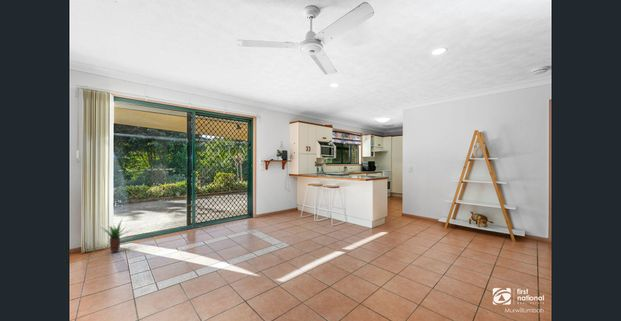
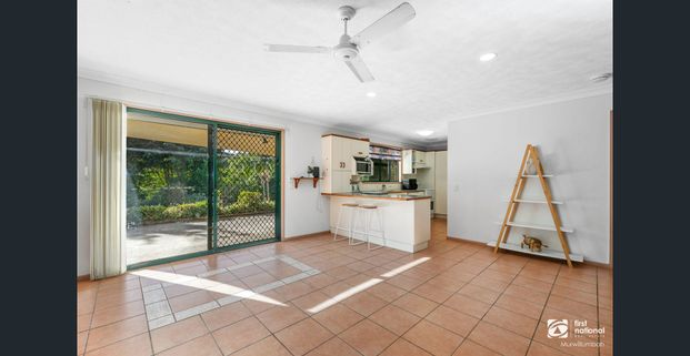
- potted plant (116, 235)
